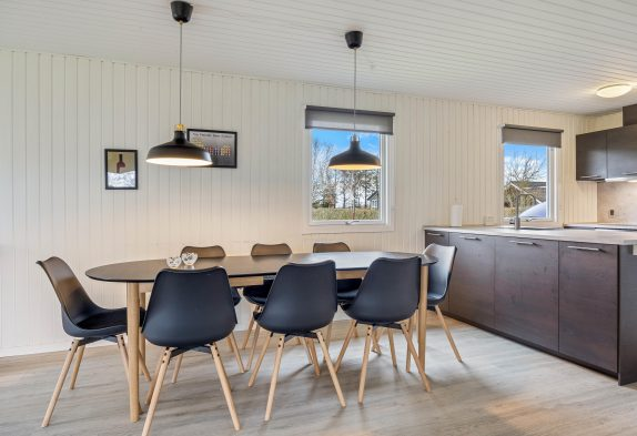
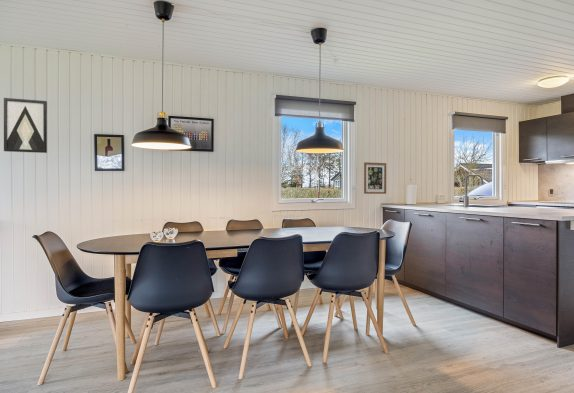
+ wall art (375, 178)
+ wall art (25, 125)
